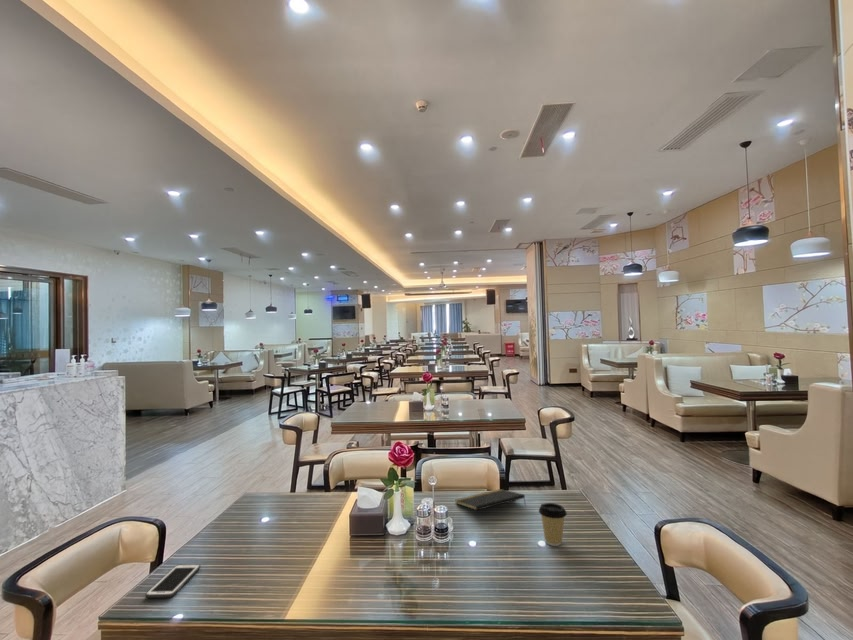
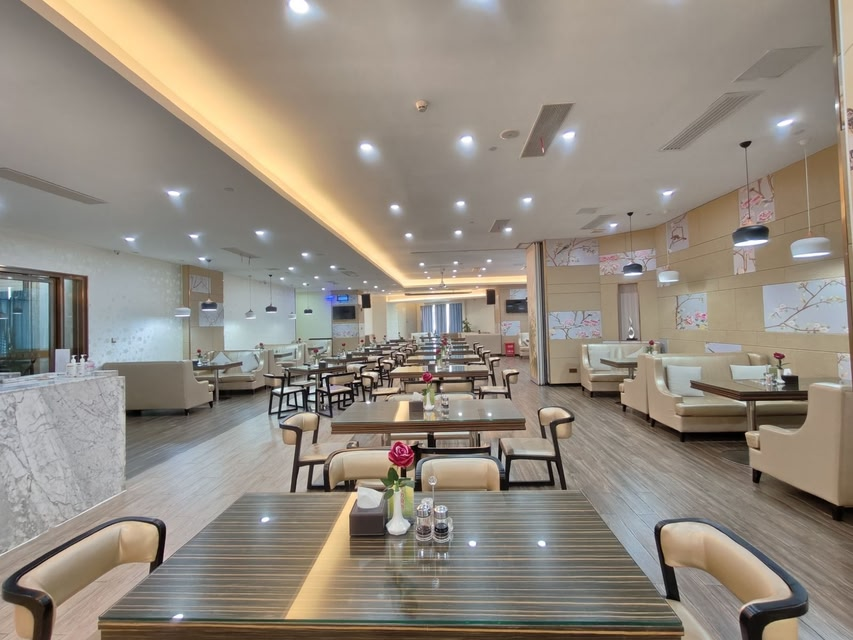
- cell phone (174, 580)
- notepad (489, 498)
- coffee cup (552, 524)
